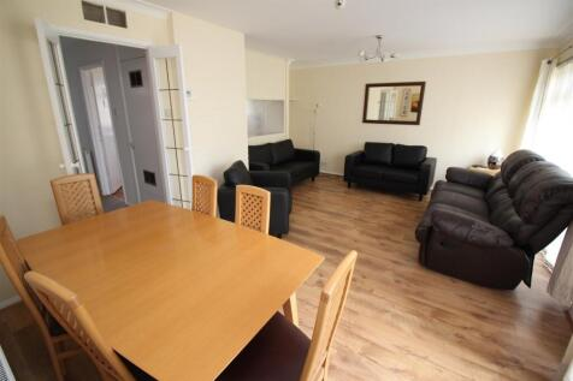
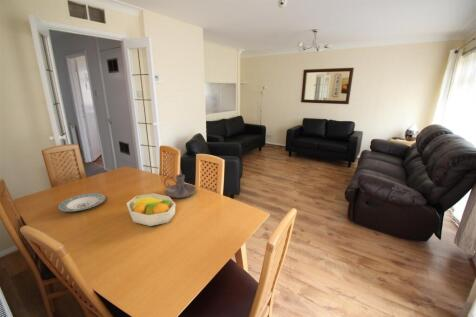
+ fruit bowl (151, 207)
+ candle holder (177, 184)
+ plate (83, 203)
